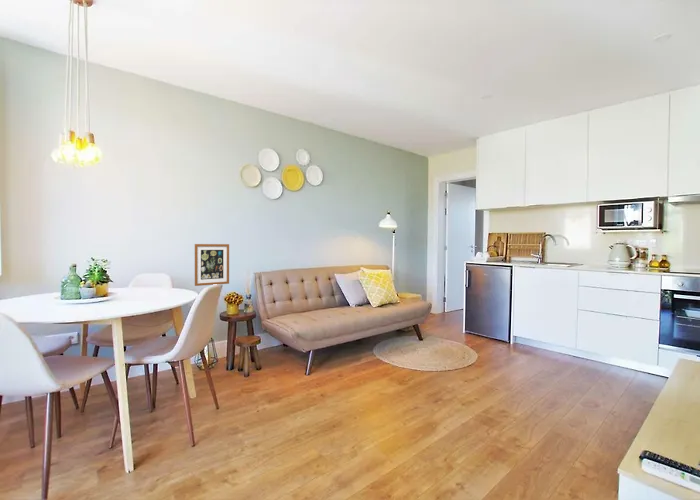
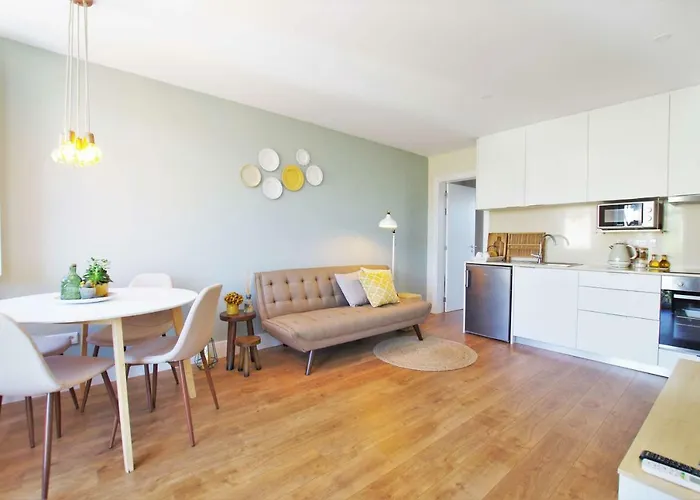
- wall art (212, 264)
